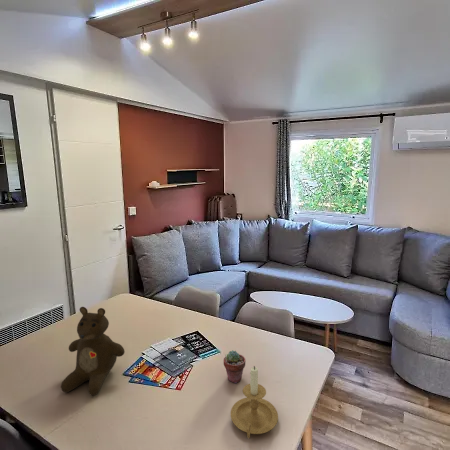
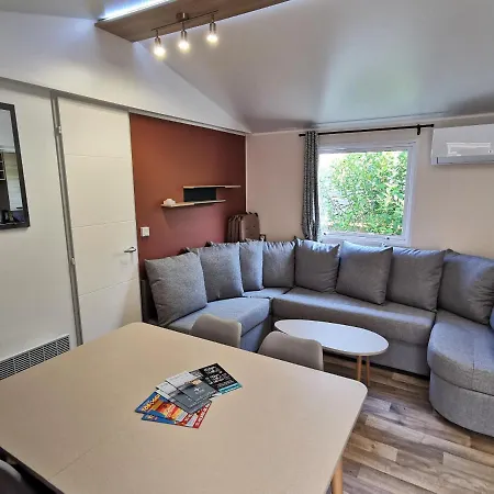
- candle holder (253, 396)
- teddy bear (89, 346)
- potted succulent (234, 364)
